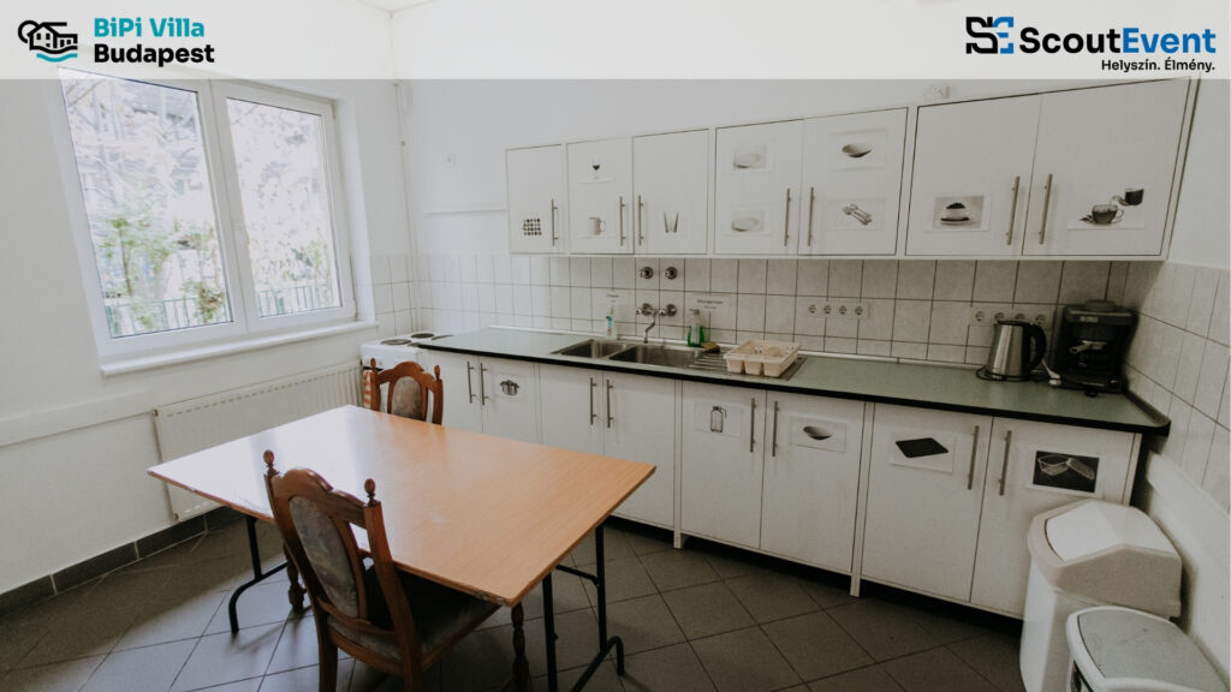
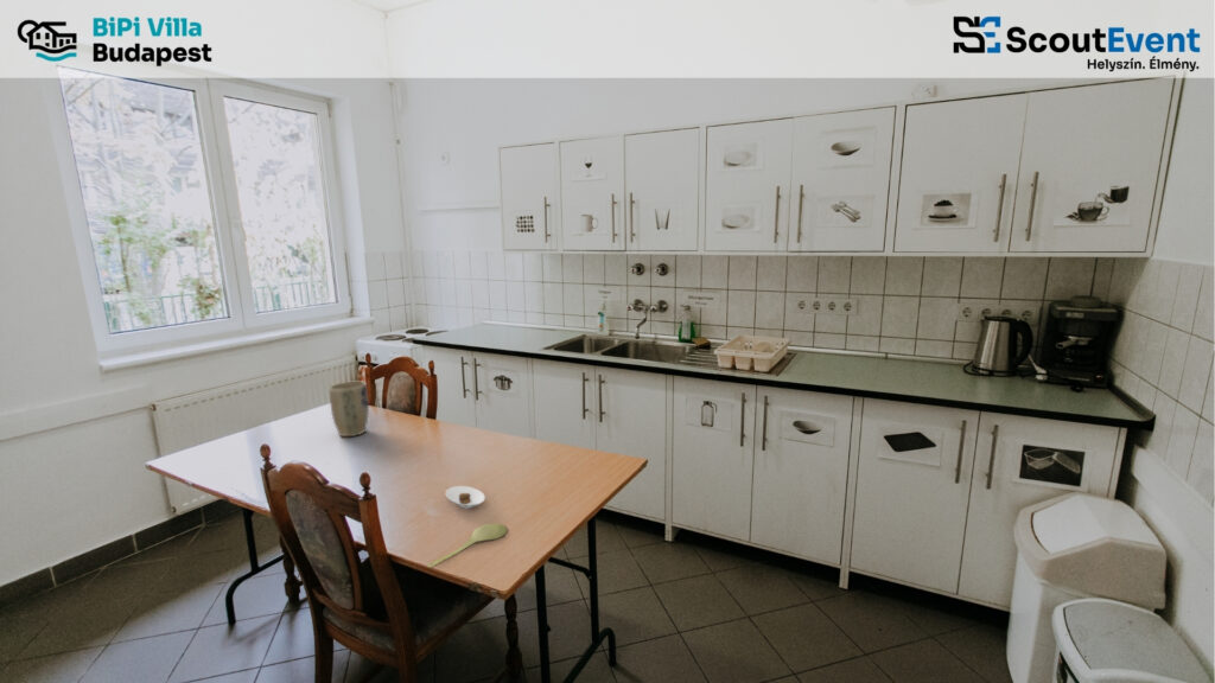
+ saucer (465, 498)
+ spoon (467, 543)
+ plant pot (350, 409)
